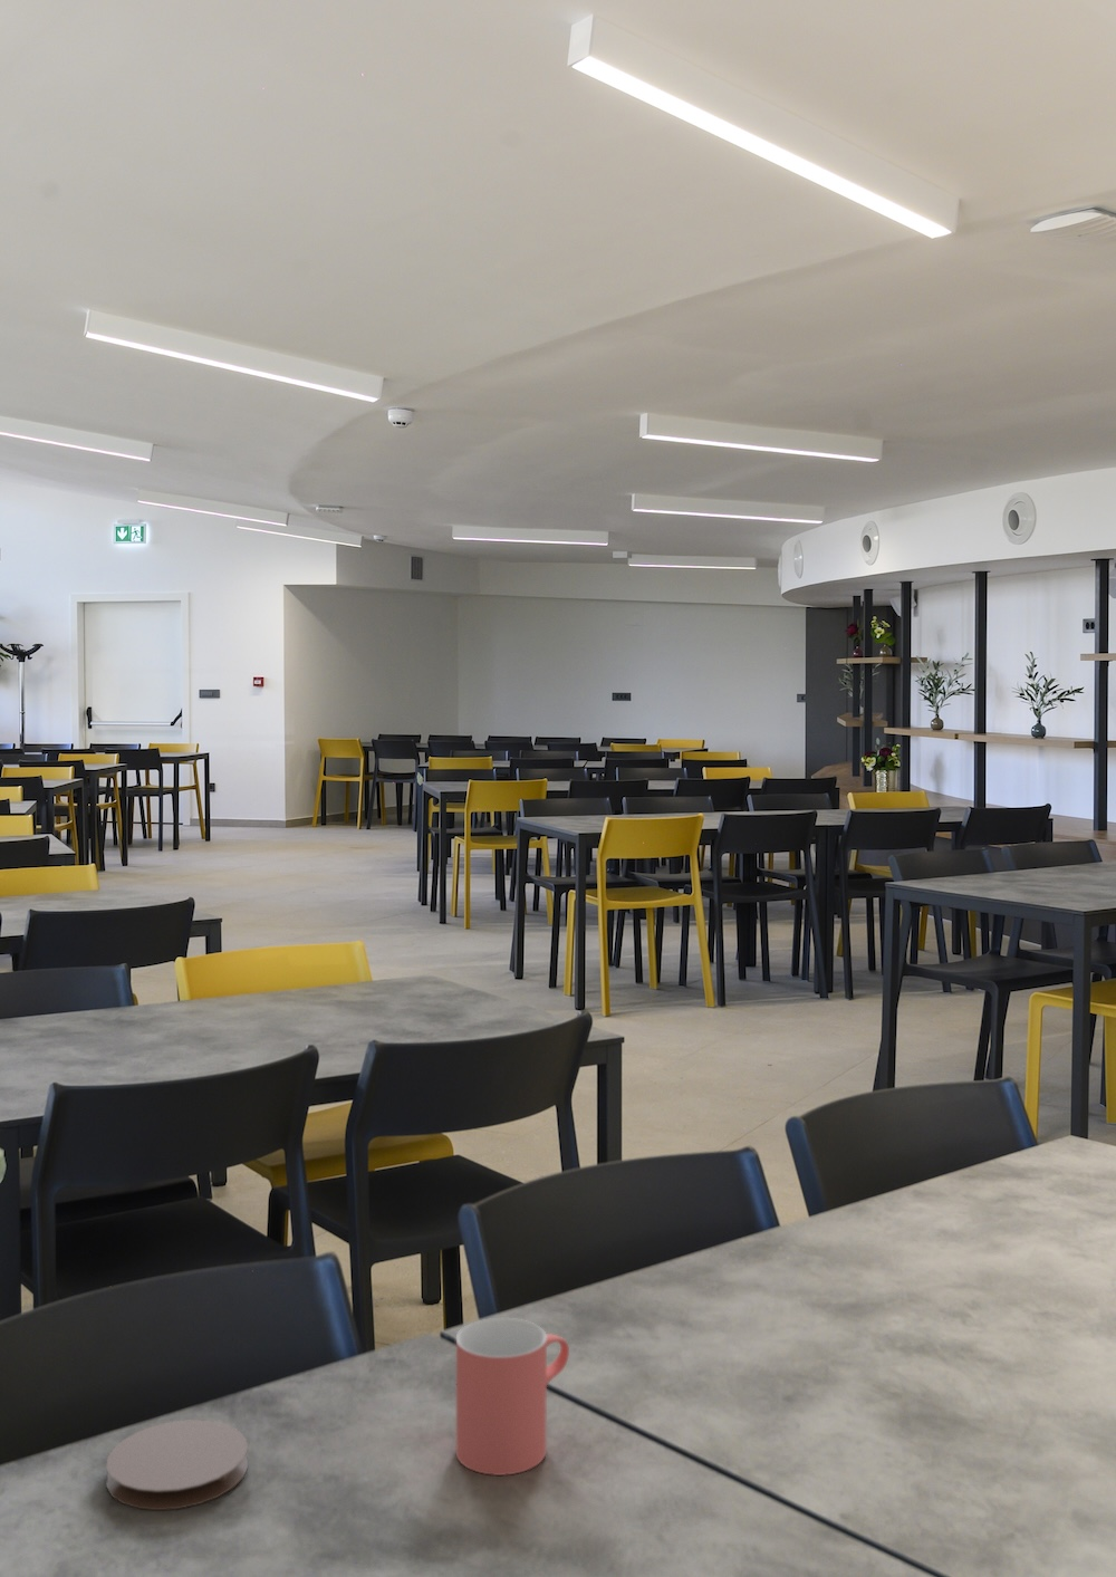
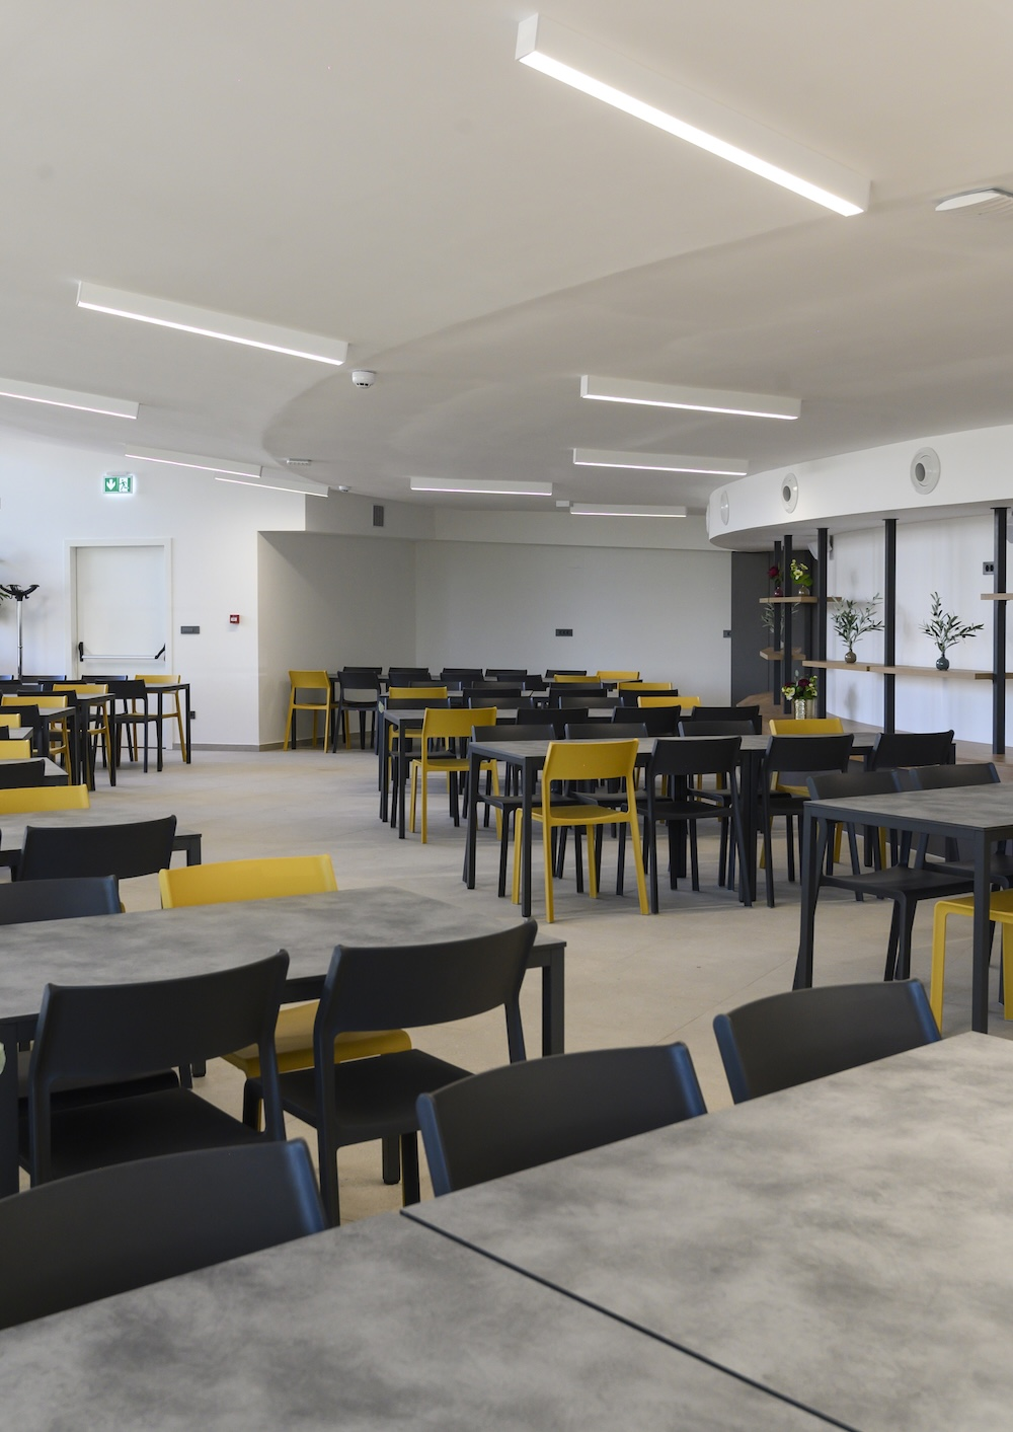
- cup (517, 1387)
- coaster (178, 1462)
